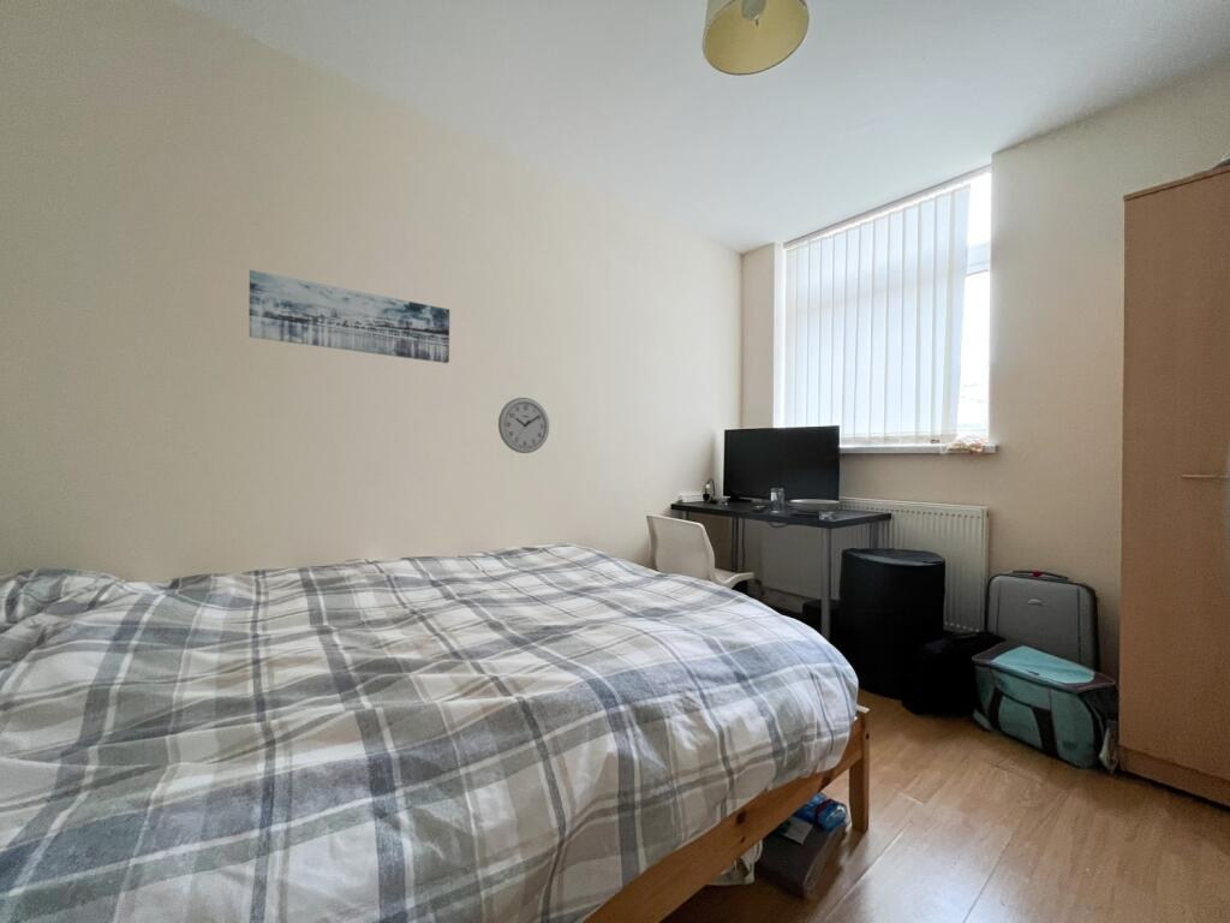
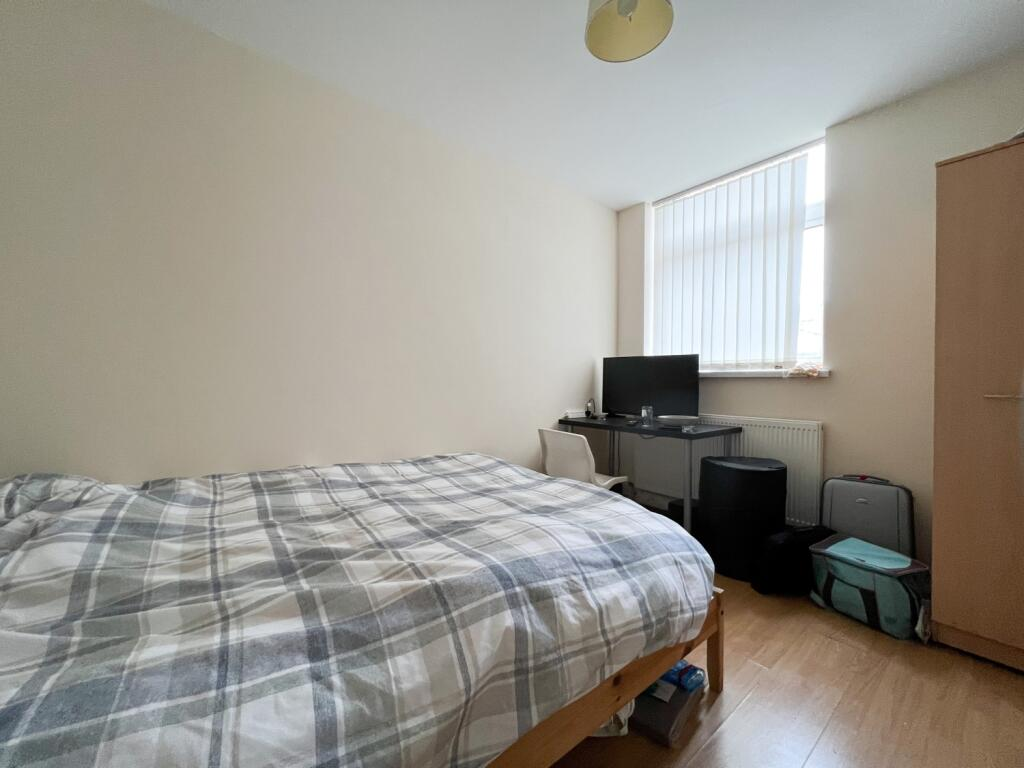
- wall art (359, 321)
- wall clock (525, 425)
